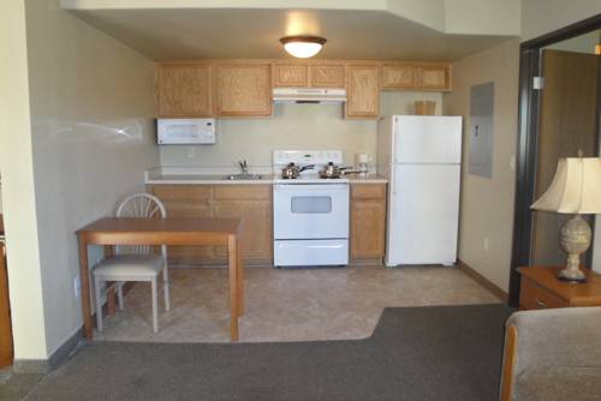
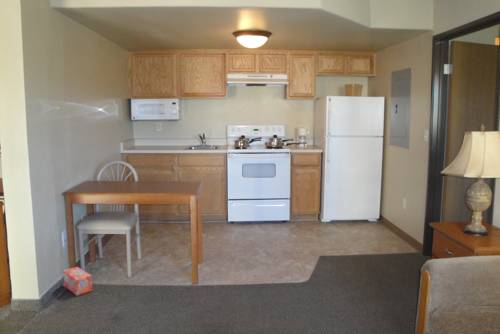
+ box (77, 280)
